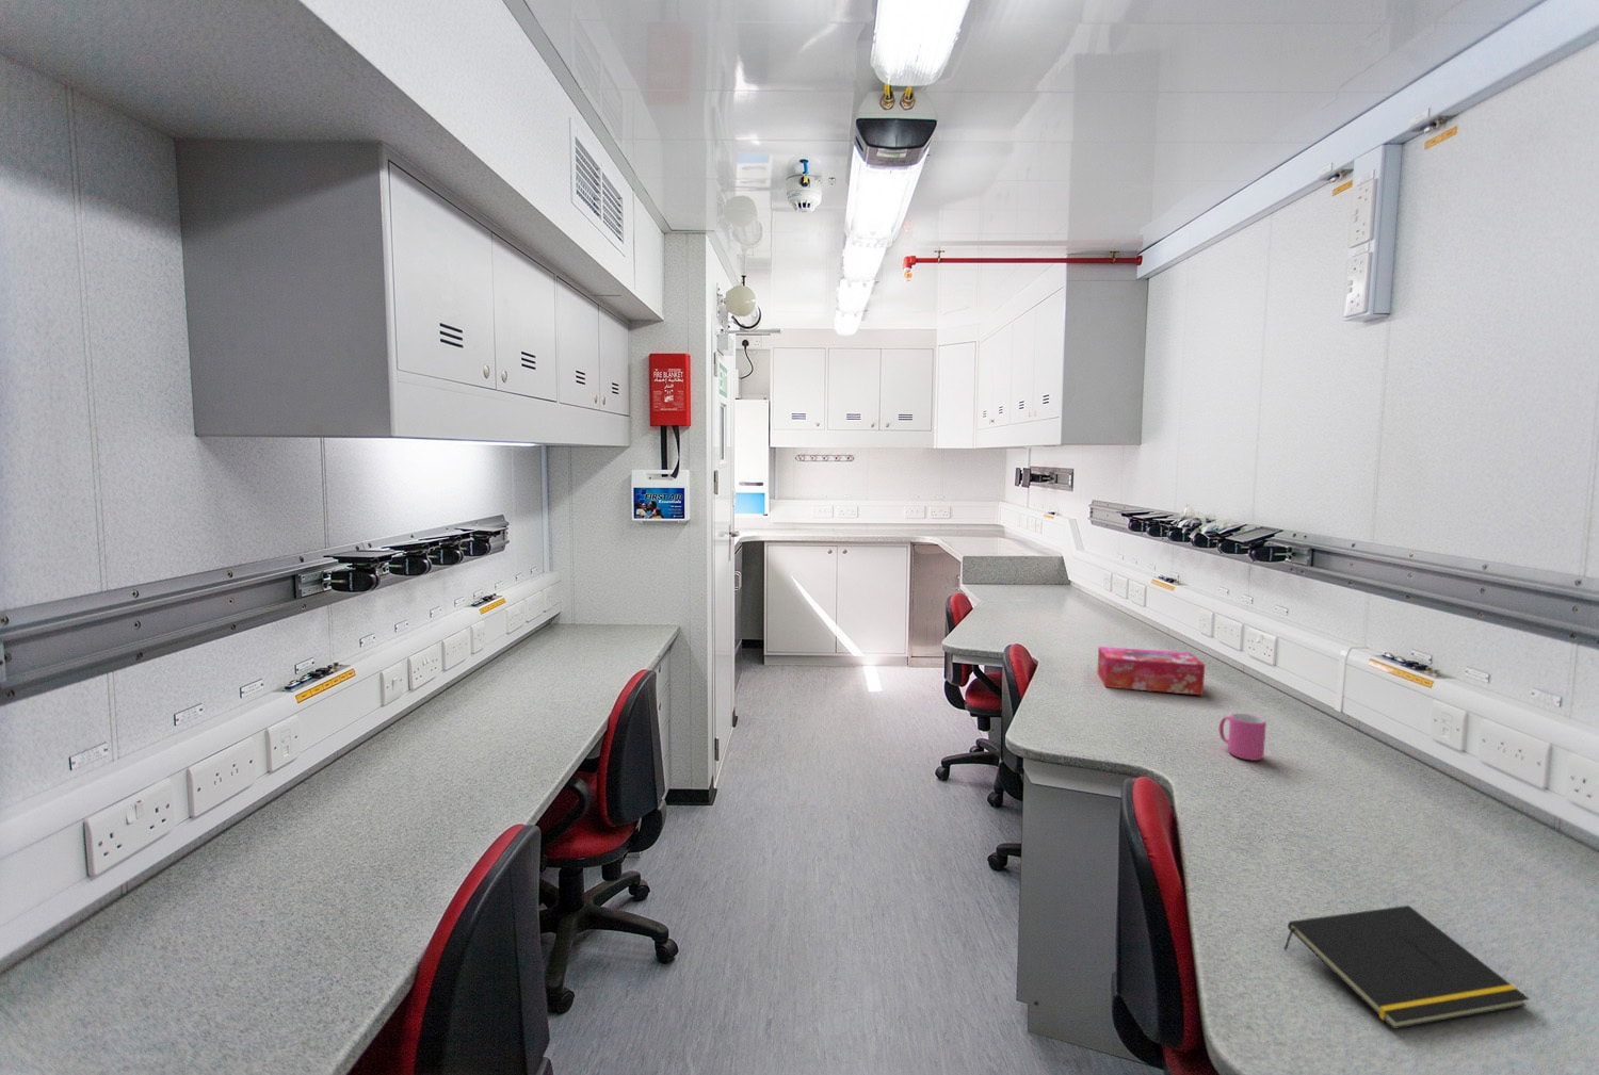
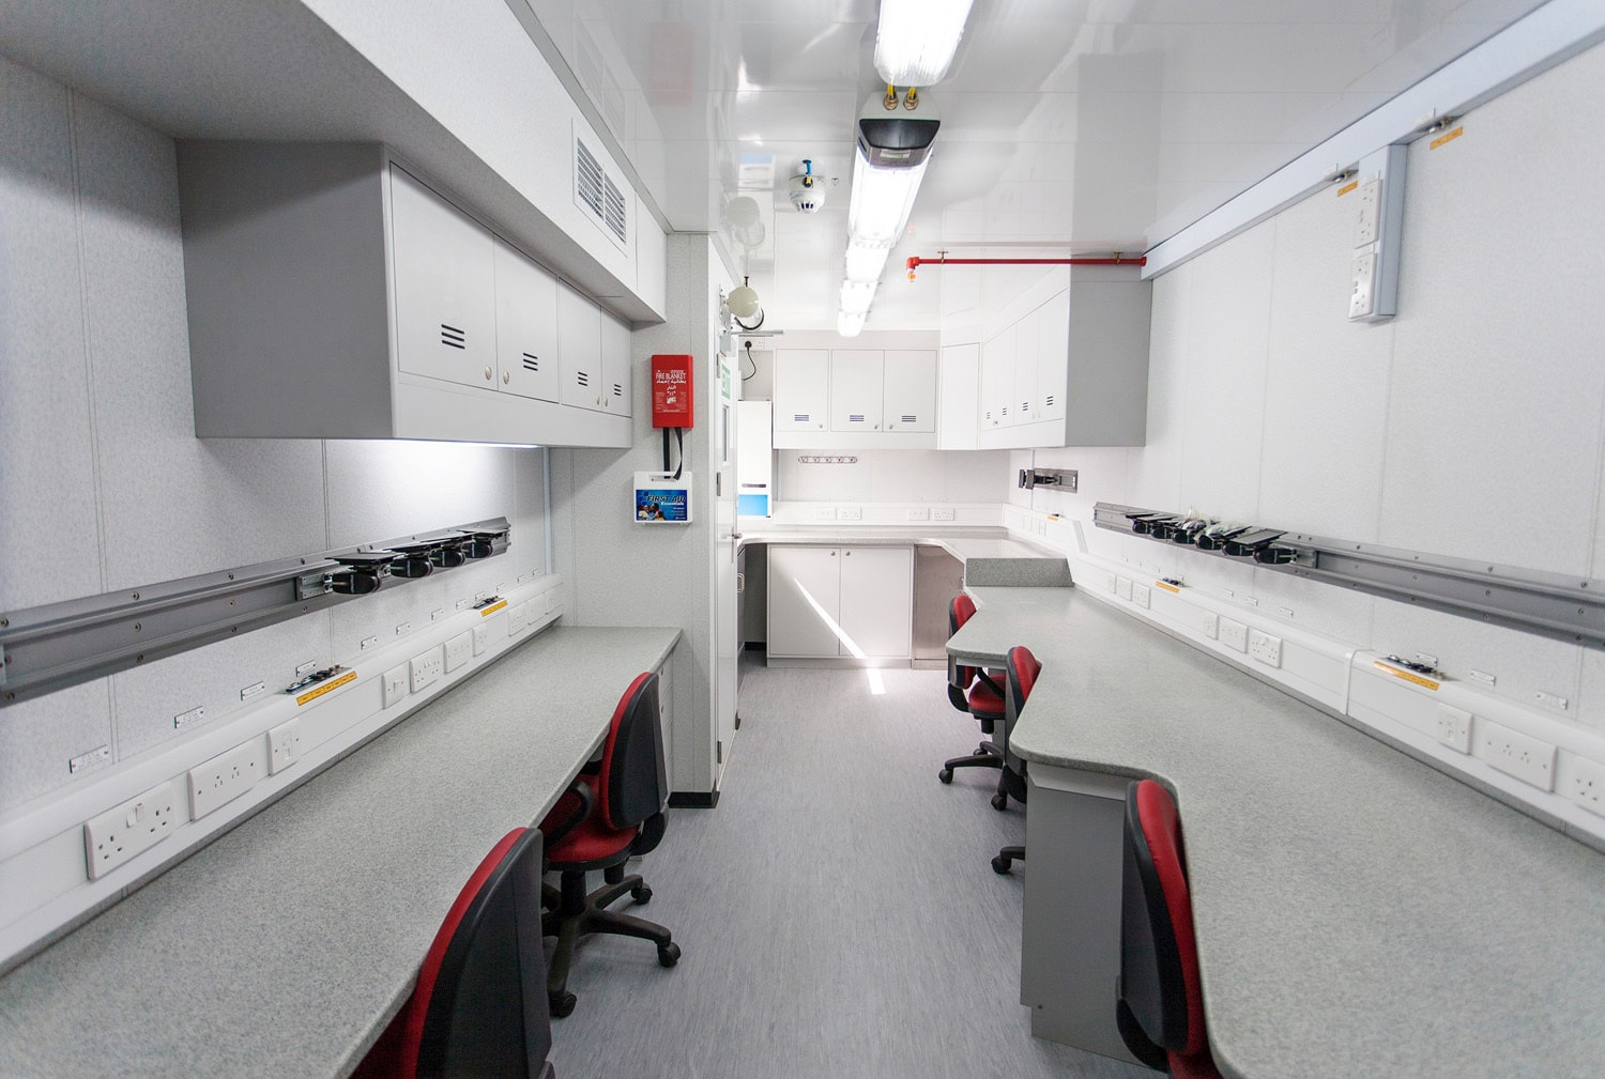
- tissue box (1148, 669)
- notepad (1401, 961)
- mug (1240, 734)
